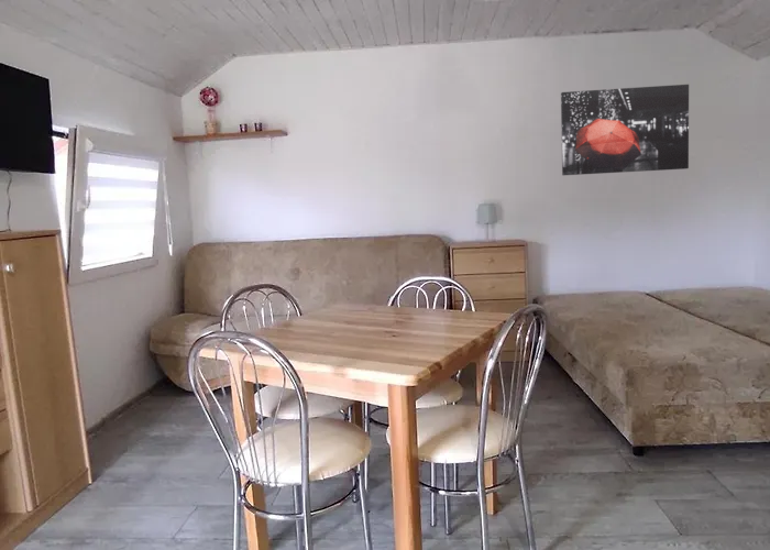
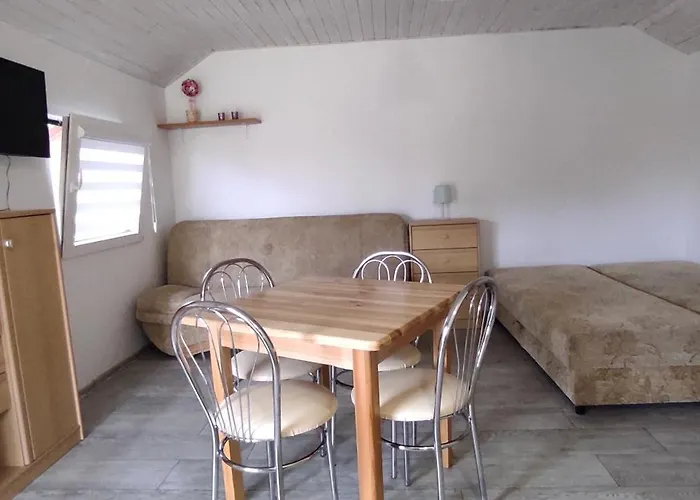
- wall art (624, 130)
